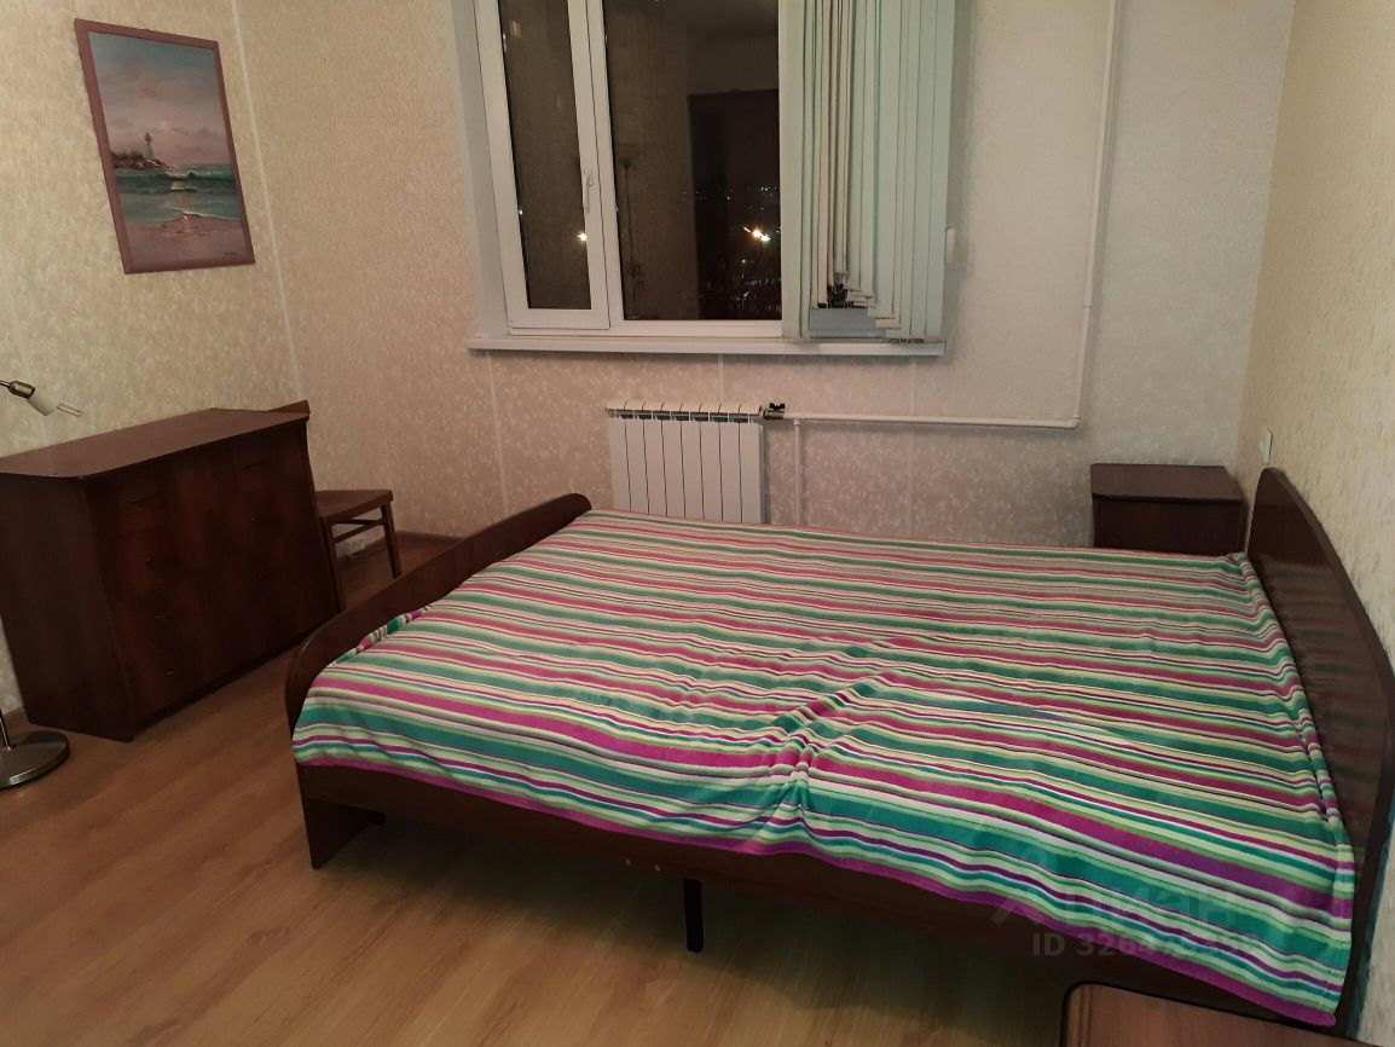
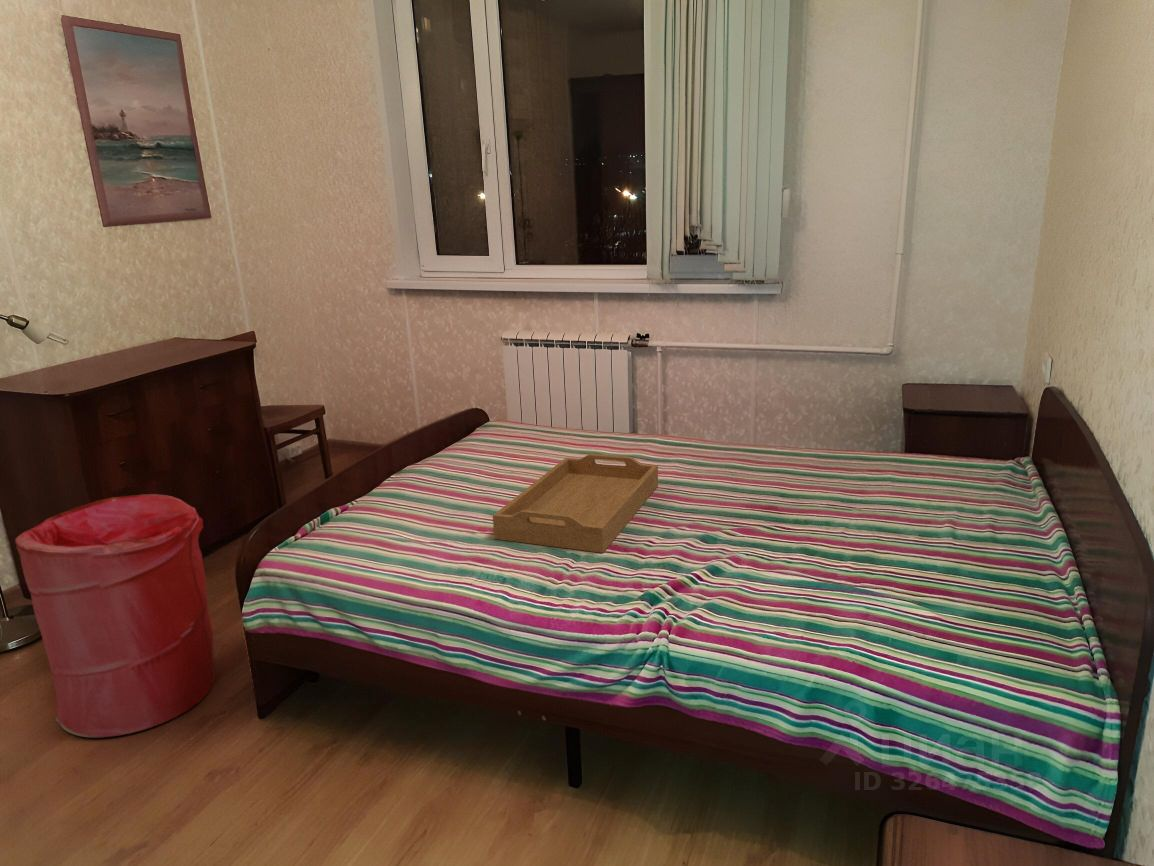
+ serving tray (582, 496)
+ laundry hamper (128, 607)
